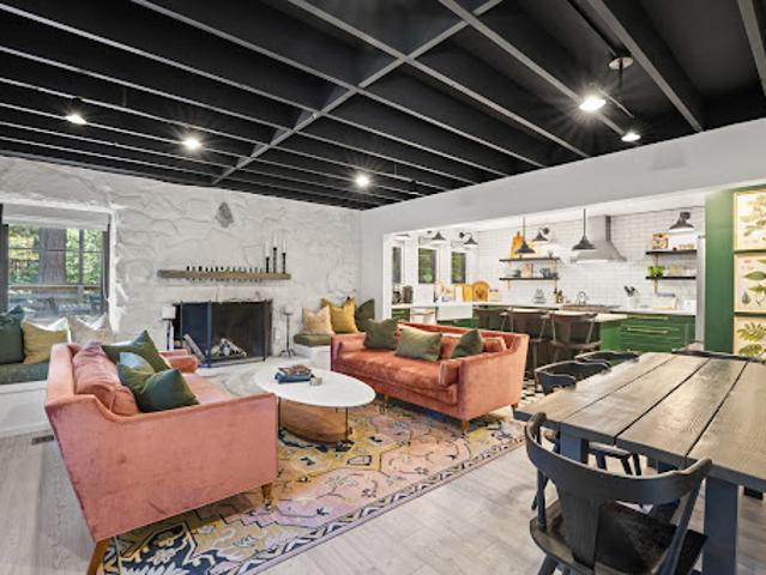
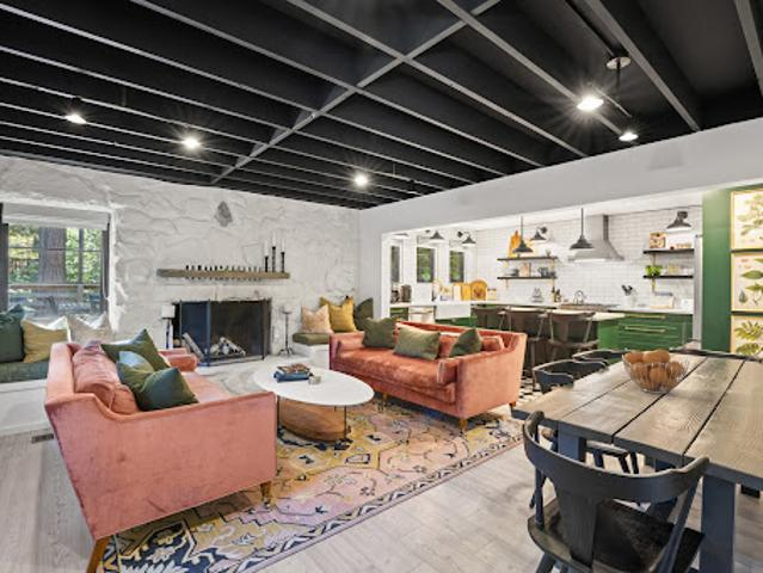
+ fruit basket (653, 370)
